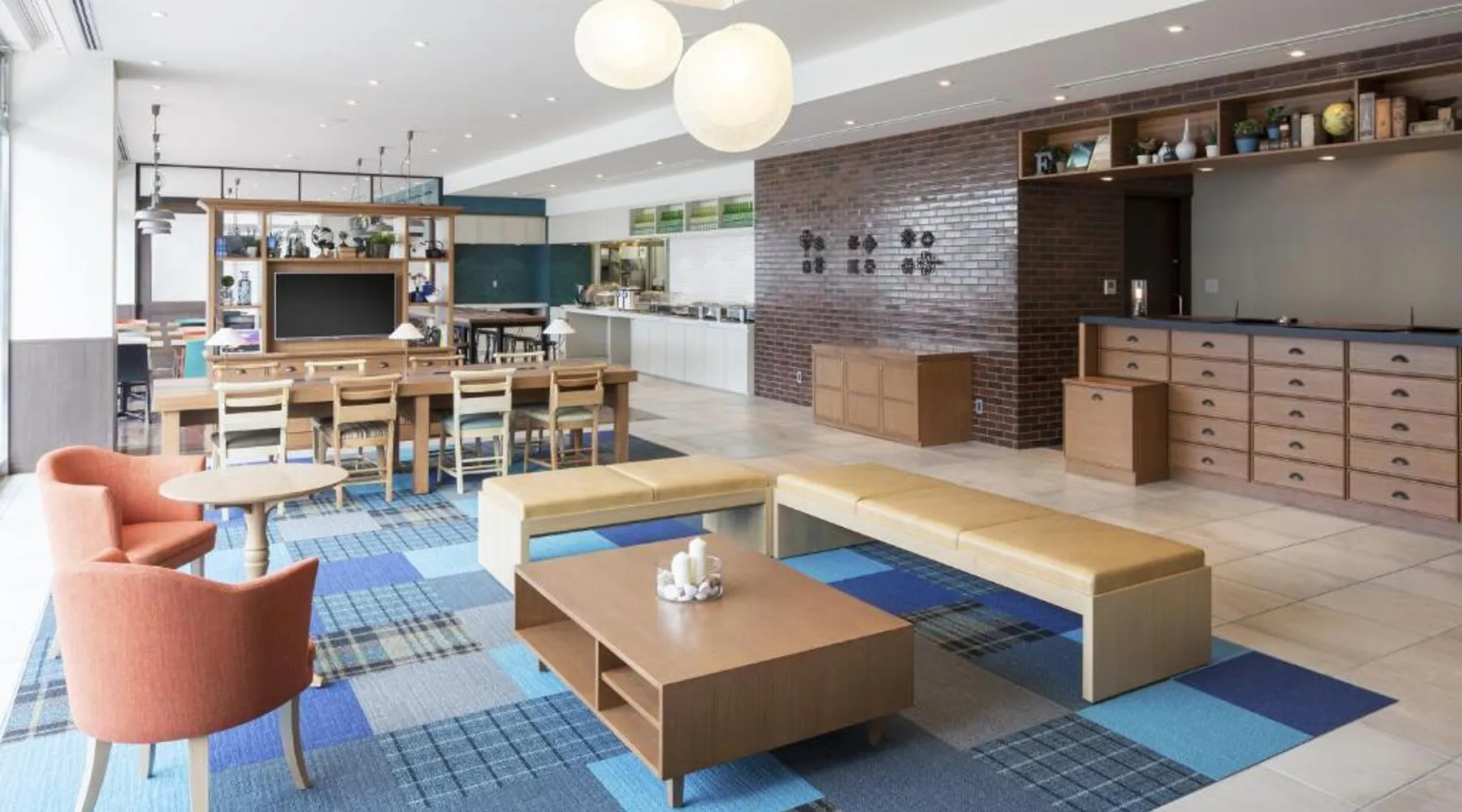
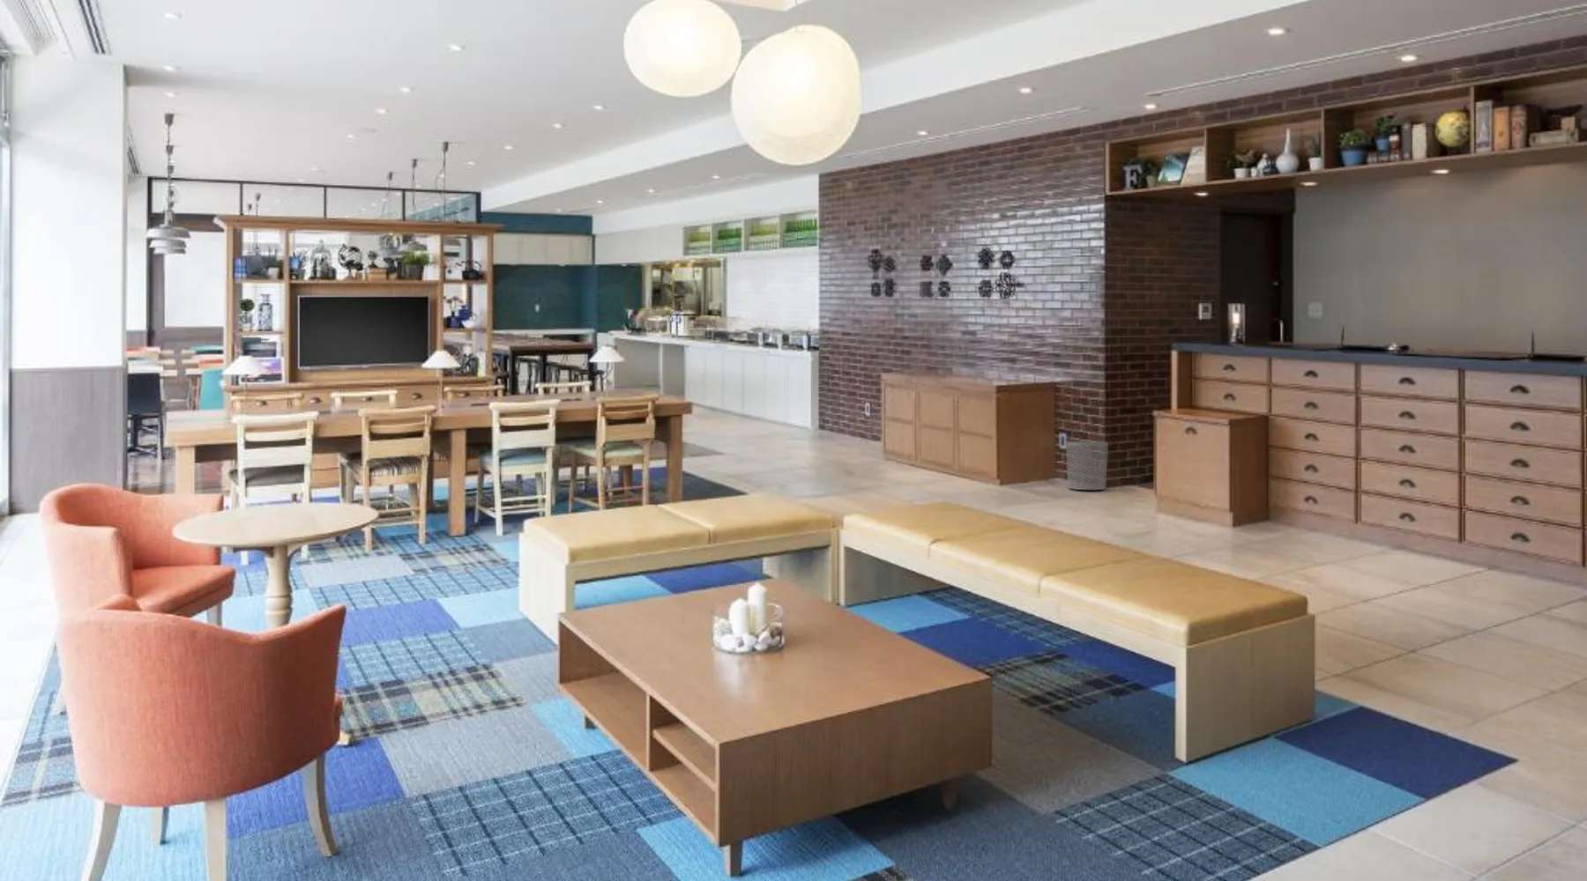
+ waste bin (1087, 465)
